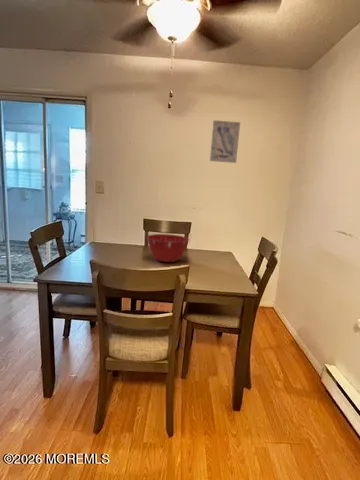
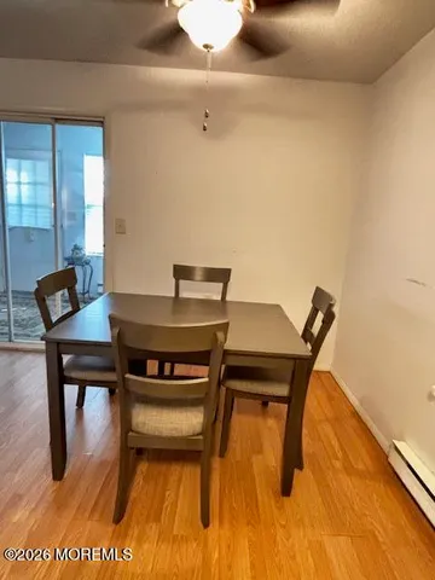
- wall art (224, 141)
- mixing bowl (167, 248)
